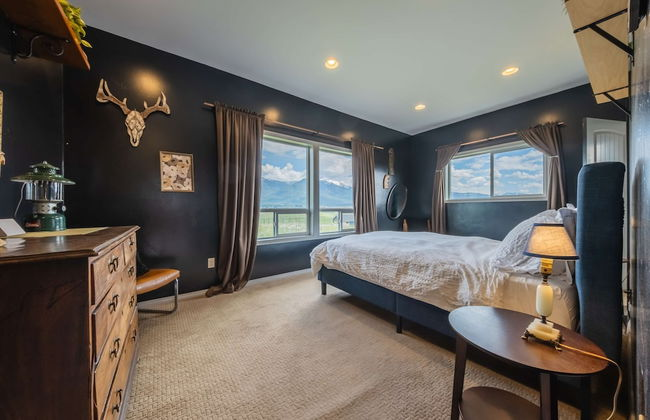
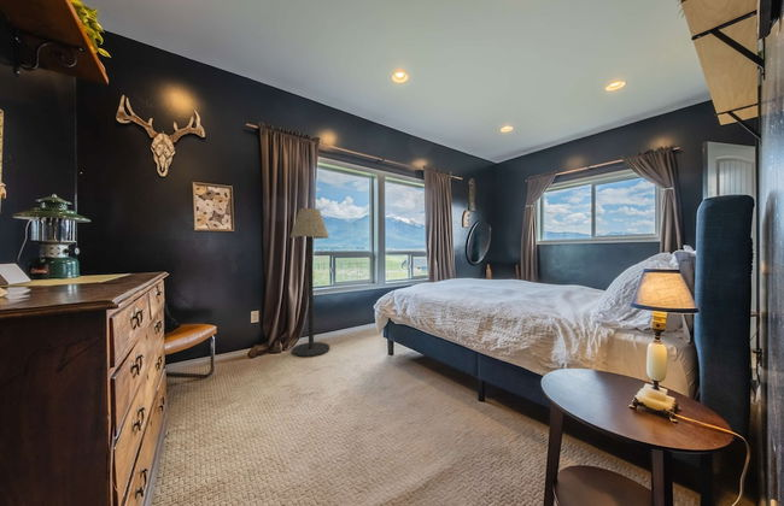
+ floor lamp (310, 280)
